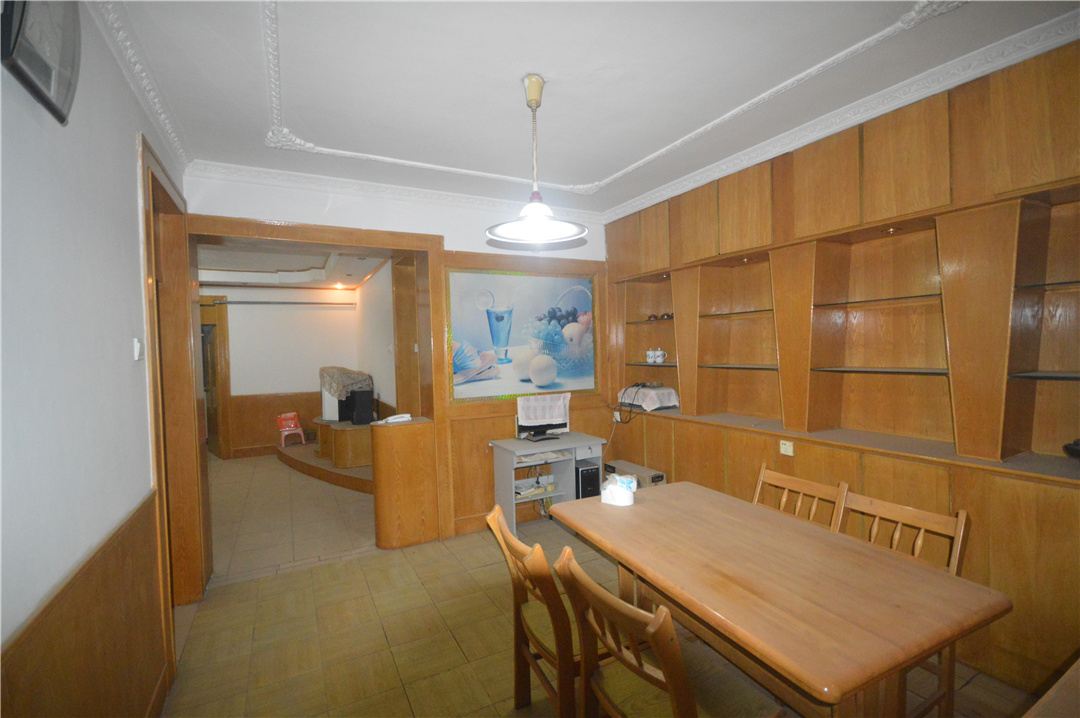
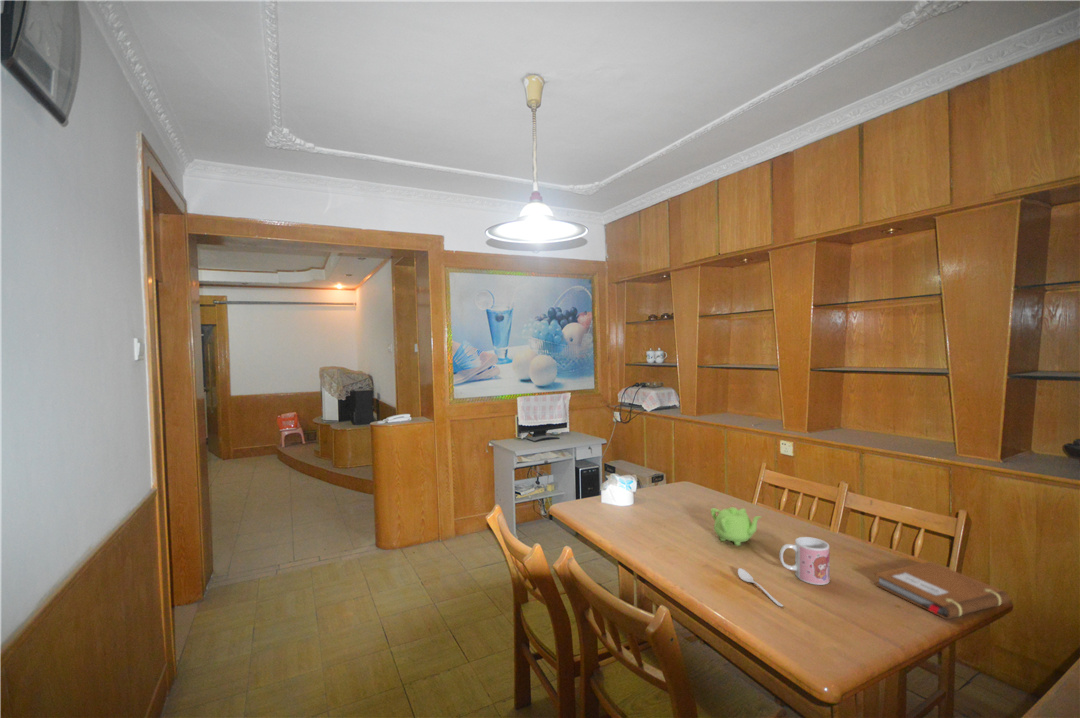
+ notebook (937, 588)
+ mug (806, 559)
+ teapot (735, 524)
+ spoon (759, 586)
